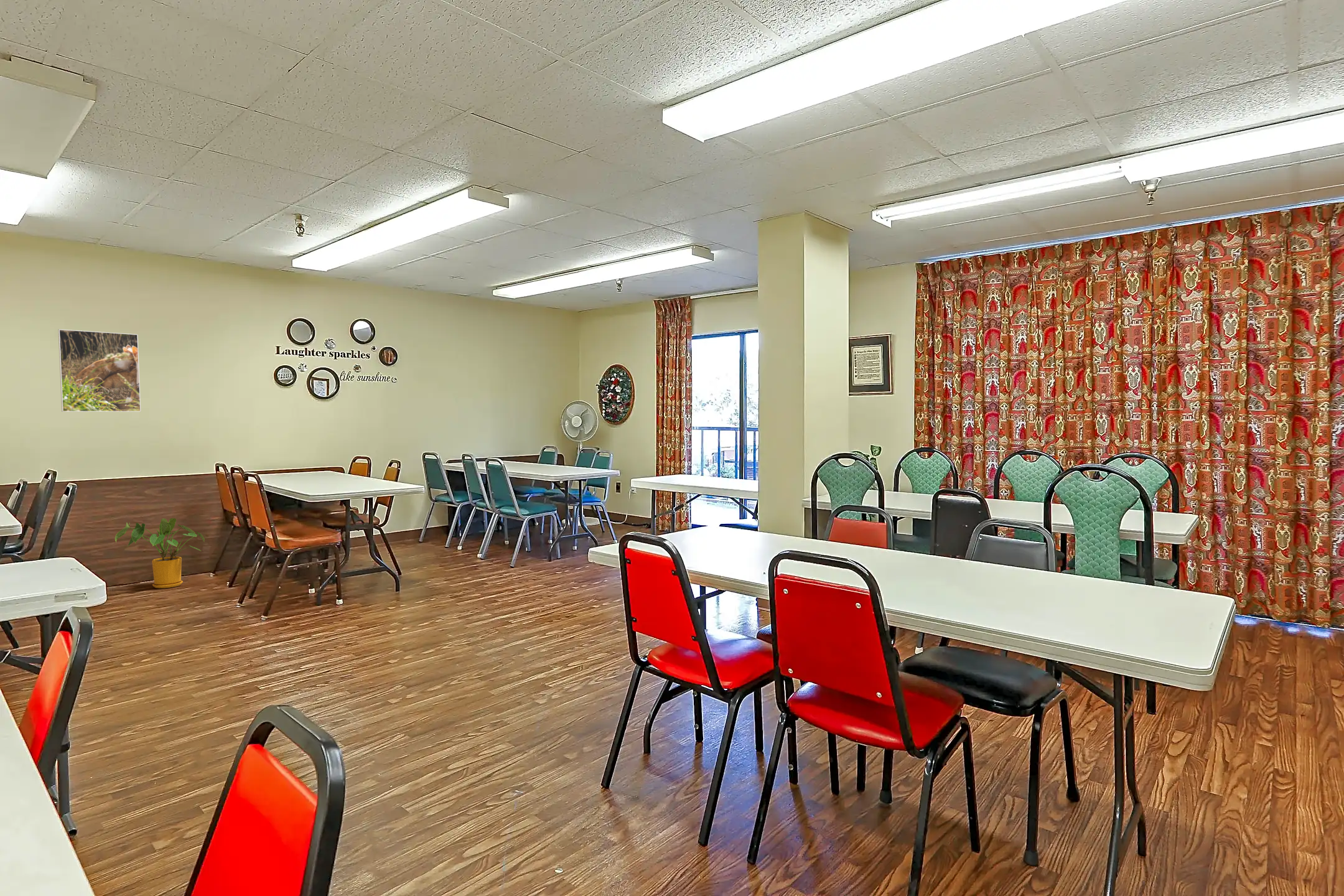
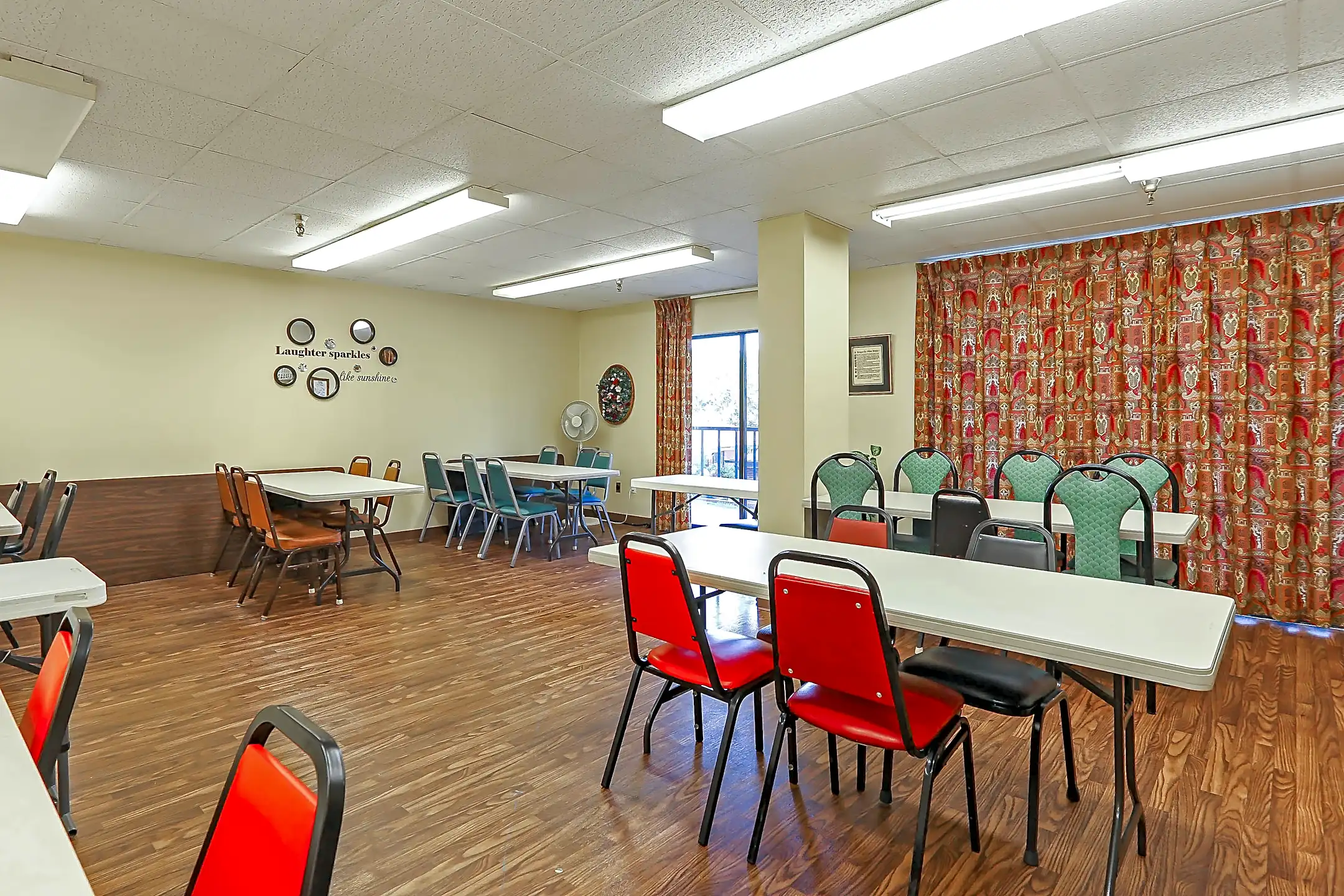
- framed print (101, 371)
- house plant (164, 553)
